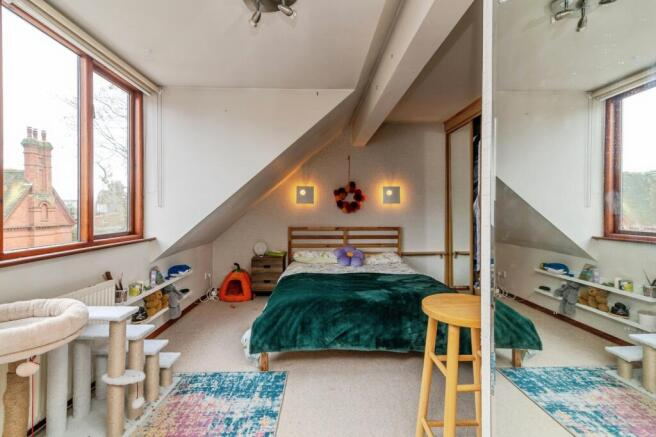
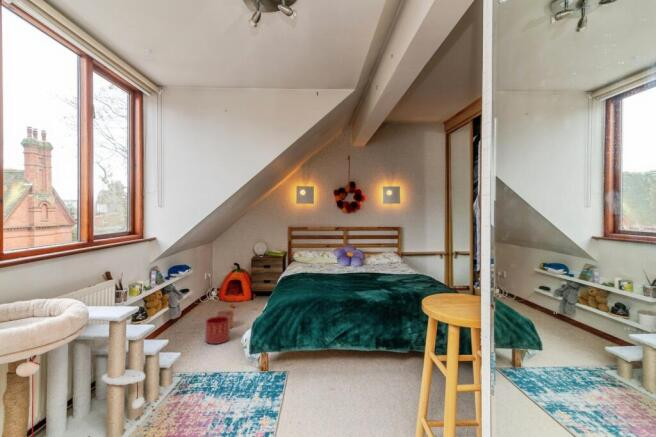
+ plant pot (225, 315)
+ planter (217, 329)
